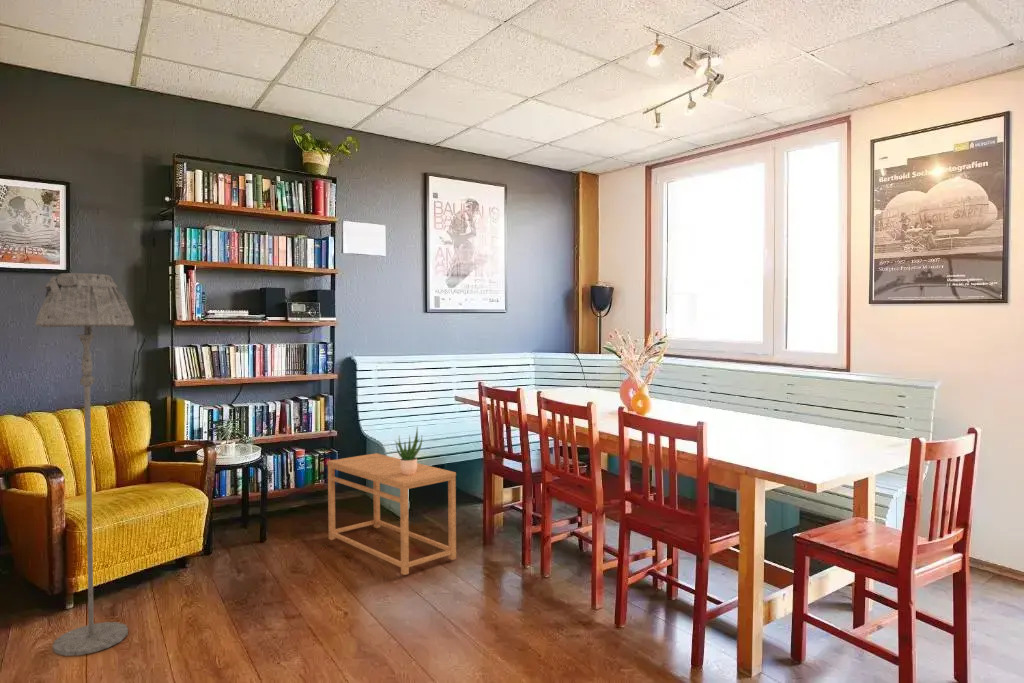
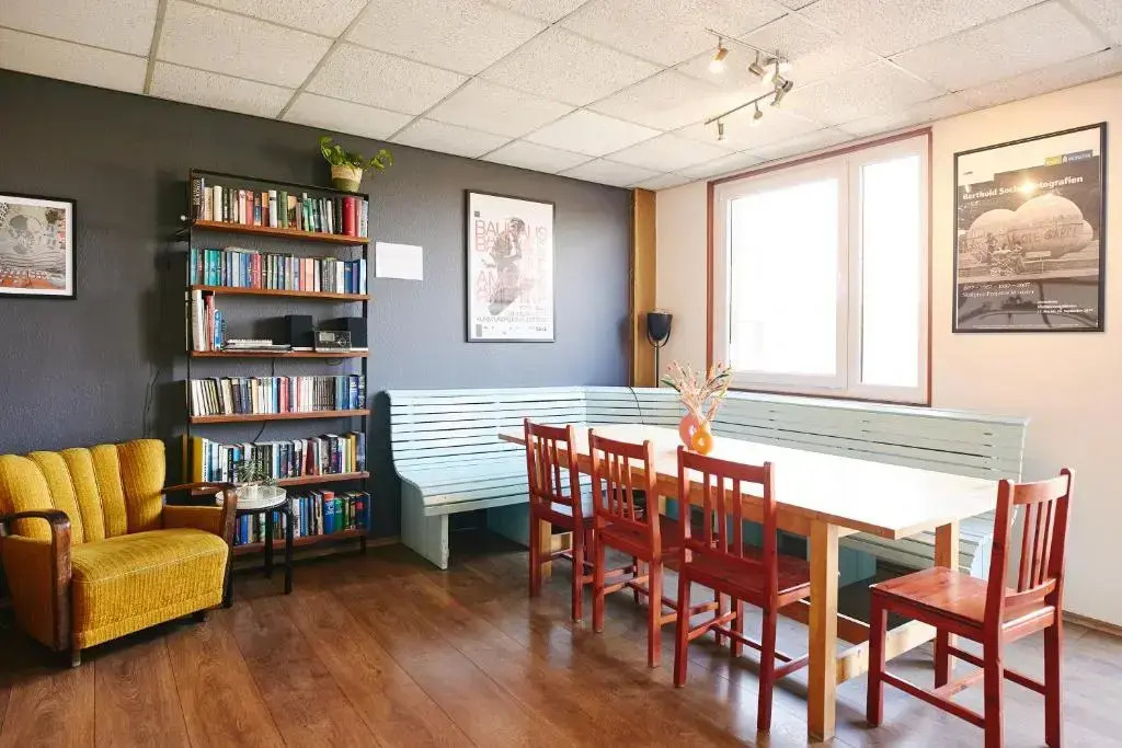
- potted plant (409, 450)
- side table (390, 499)
- floor lamp (88, 457)
